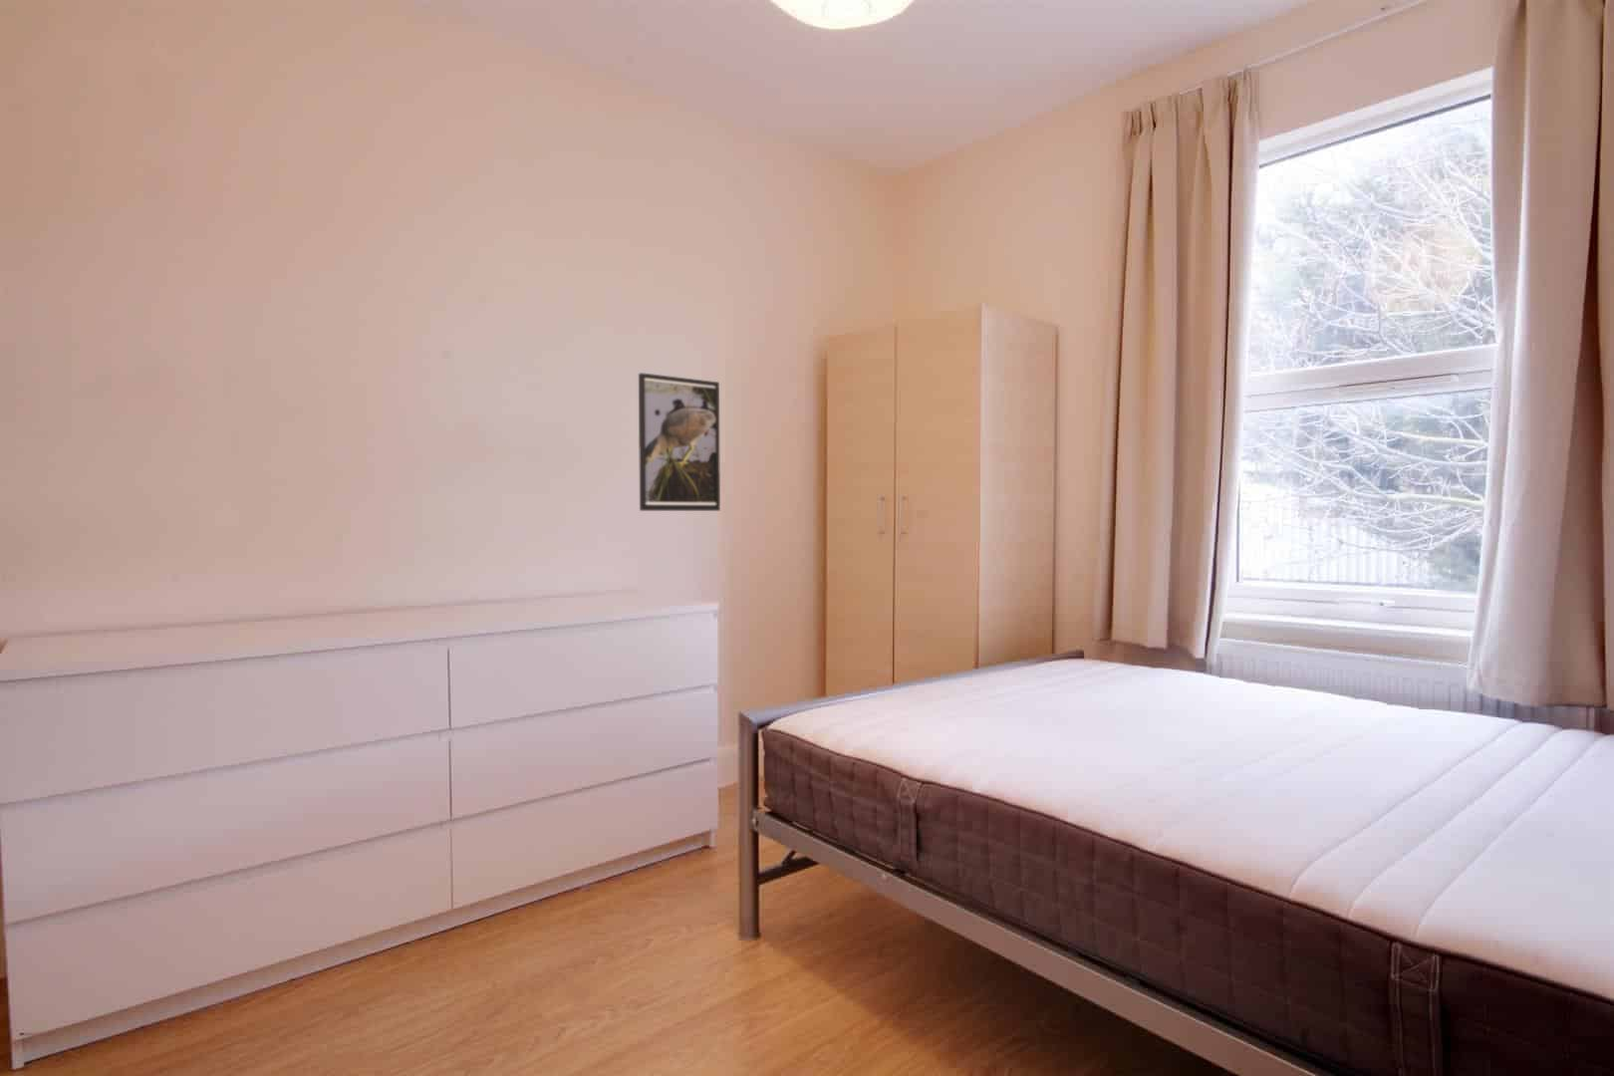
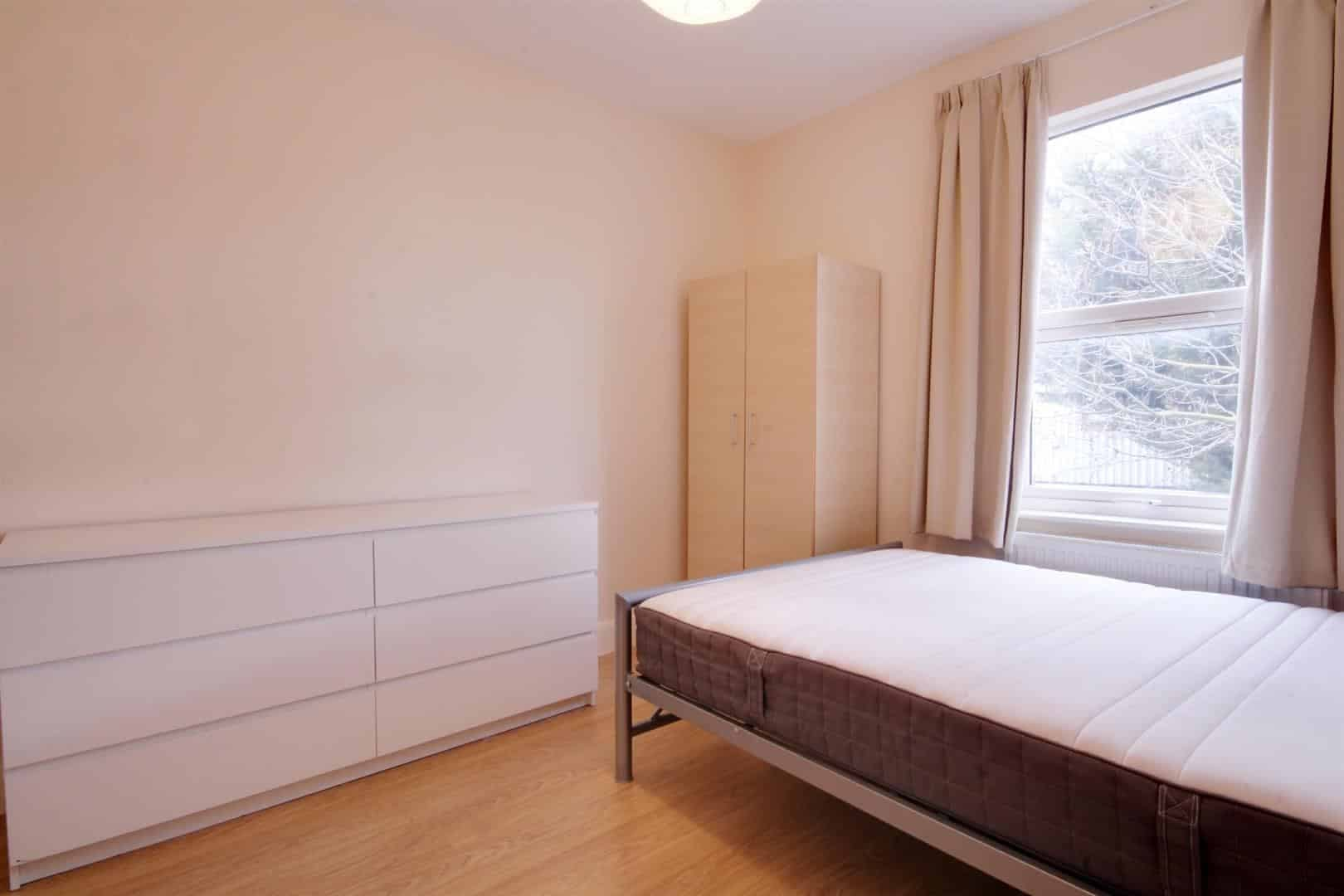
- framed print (681, 444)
